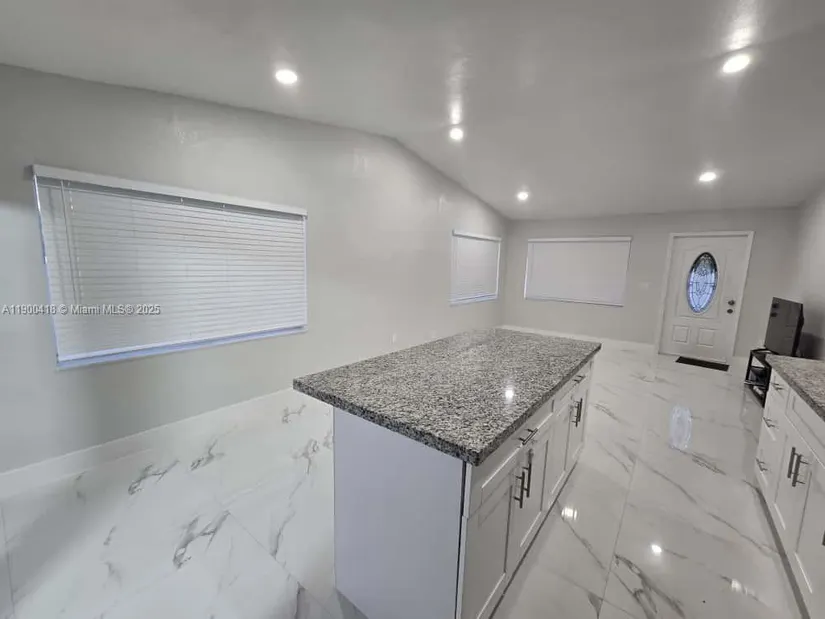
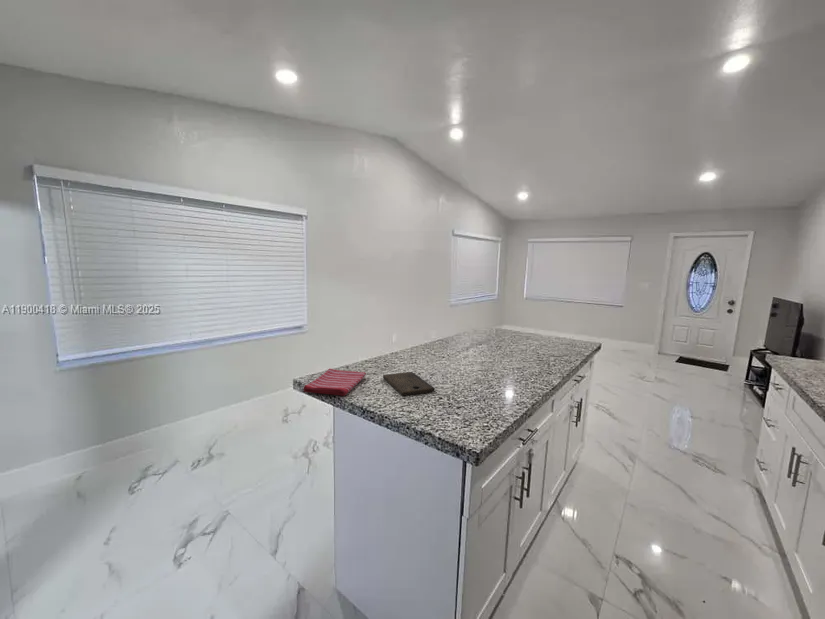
+ cutting board (407, 382)
+ dish towel (336, 380)
